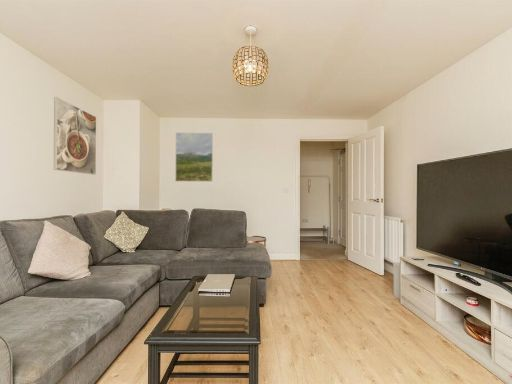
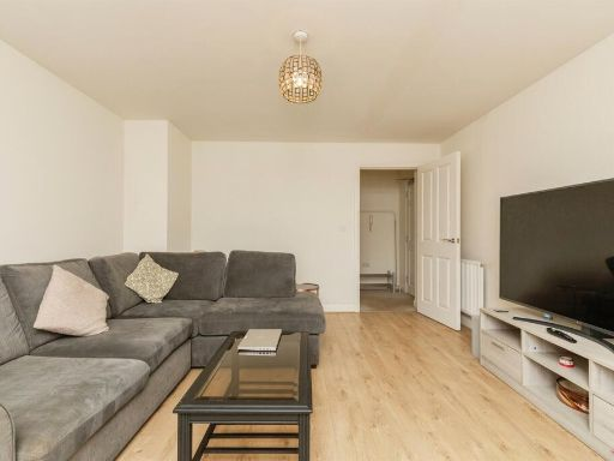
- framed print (194, 157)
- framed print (77, 140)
